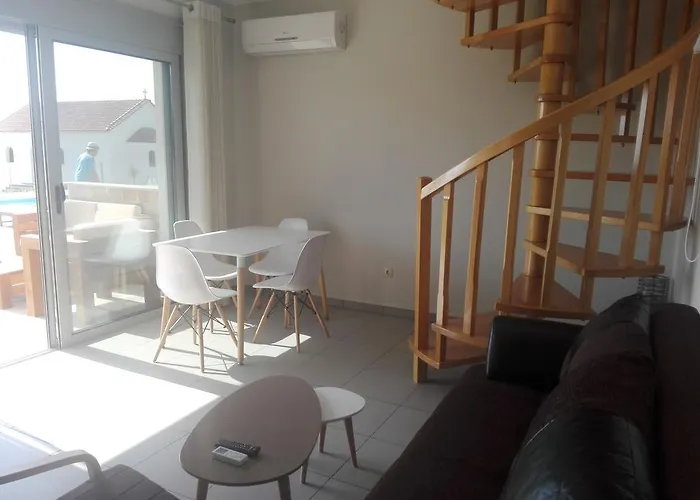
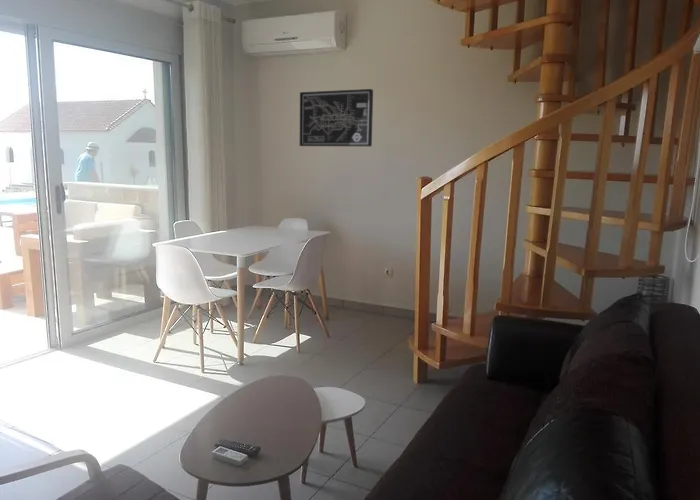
+ wall art (335, 118)
